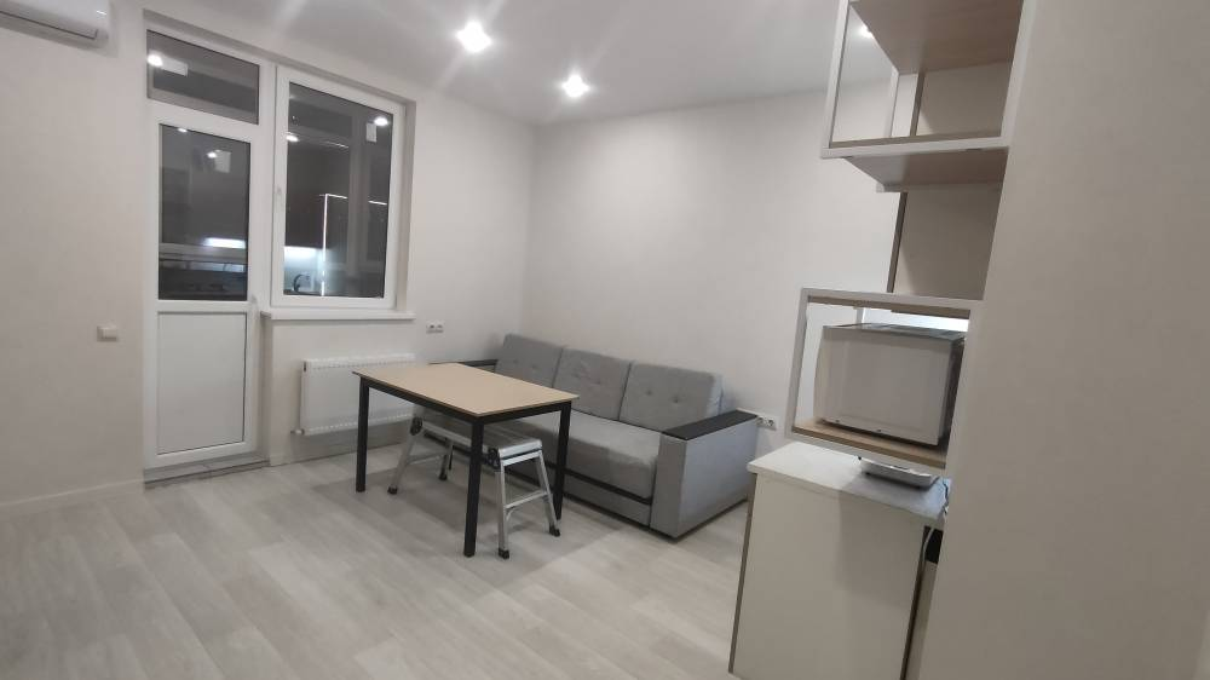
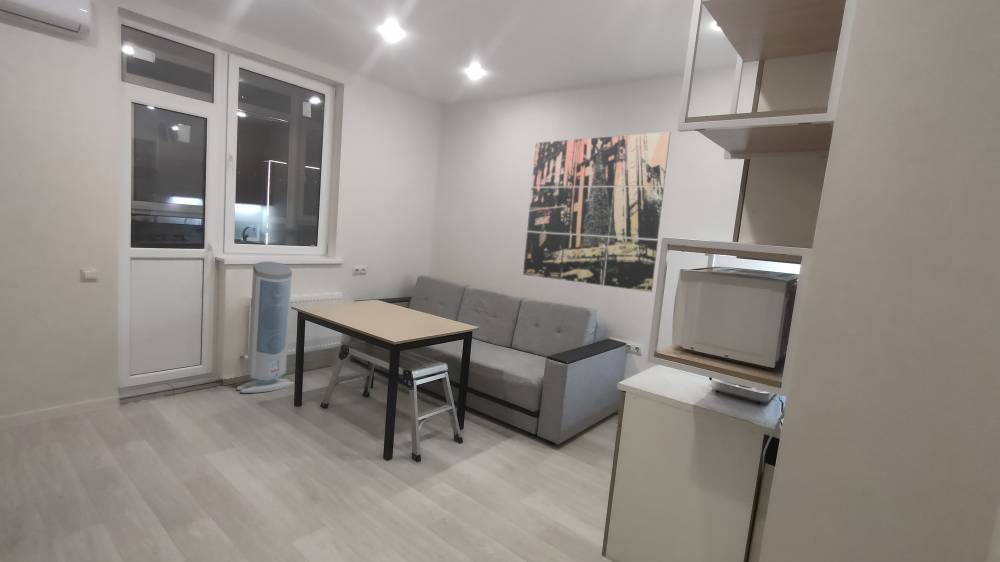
+ wall art (589, 211)
+ air purifier (269, 325)
